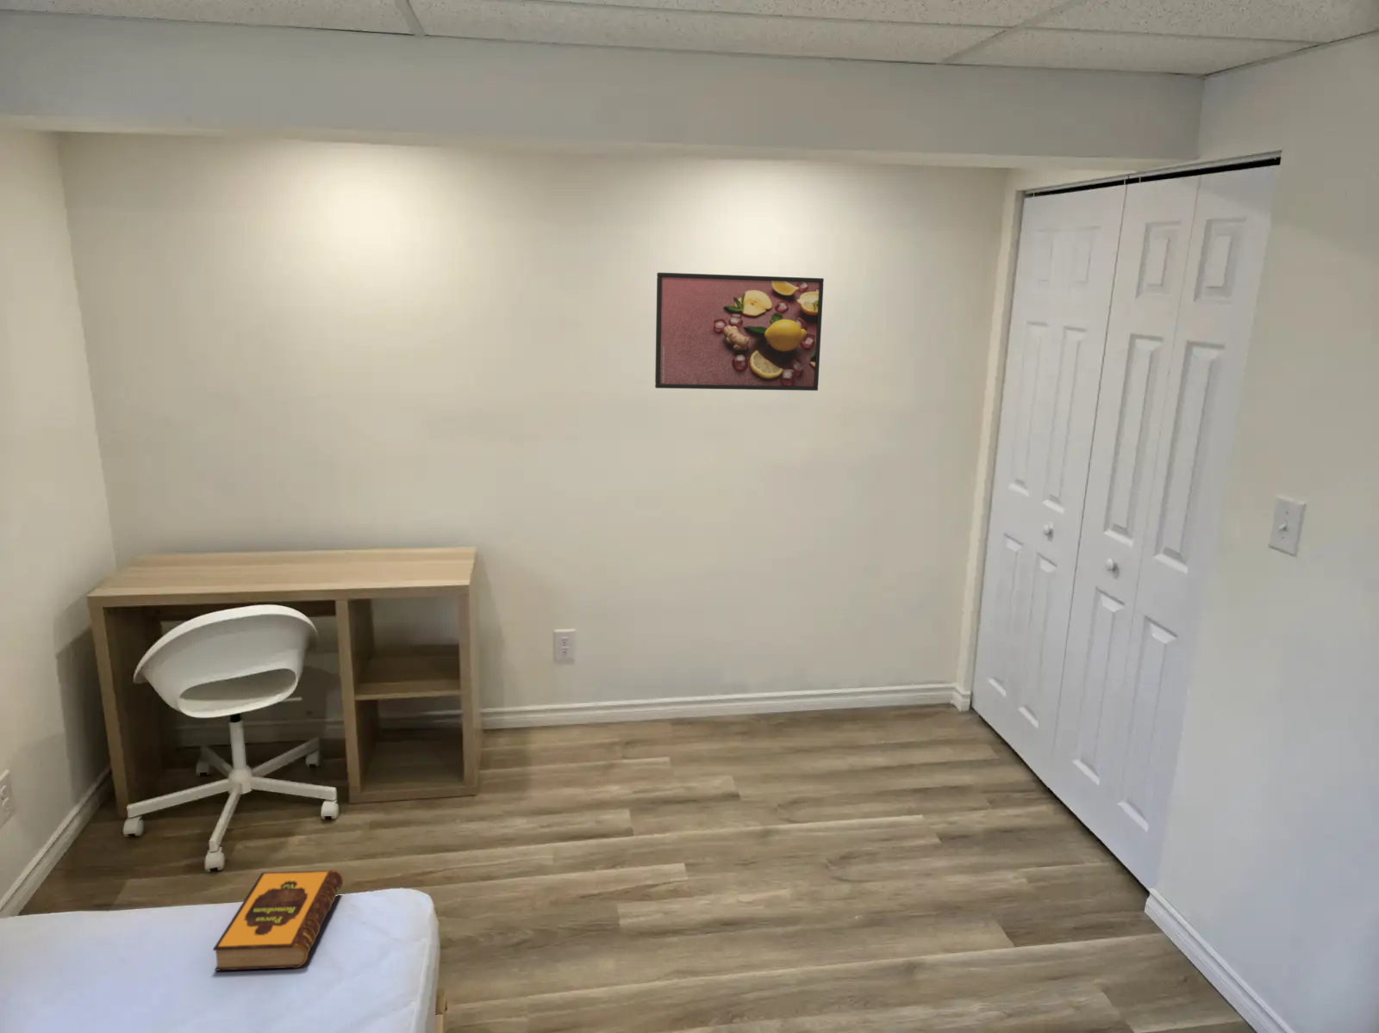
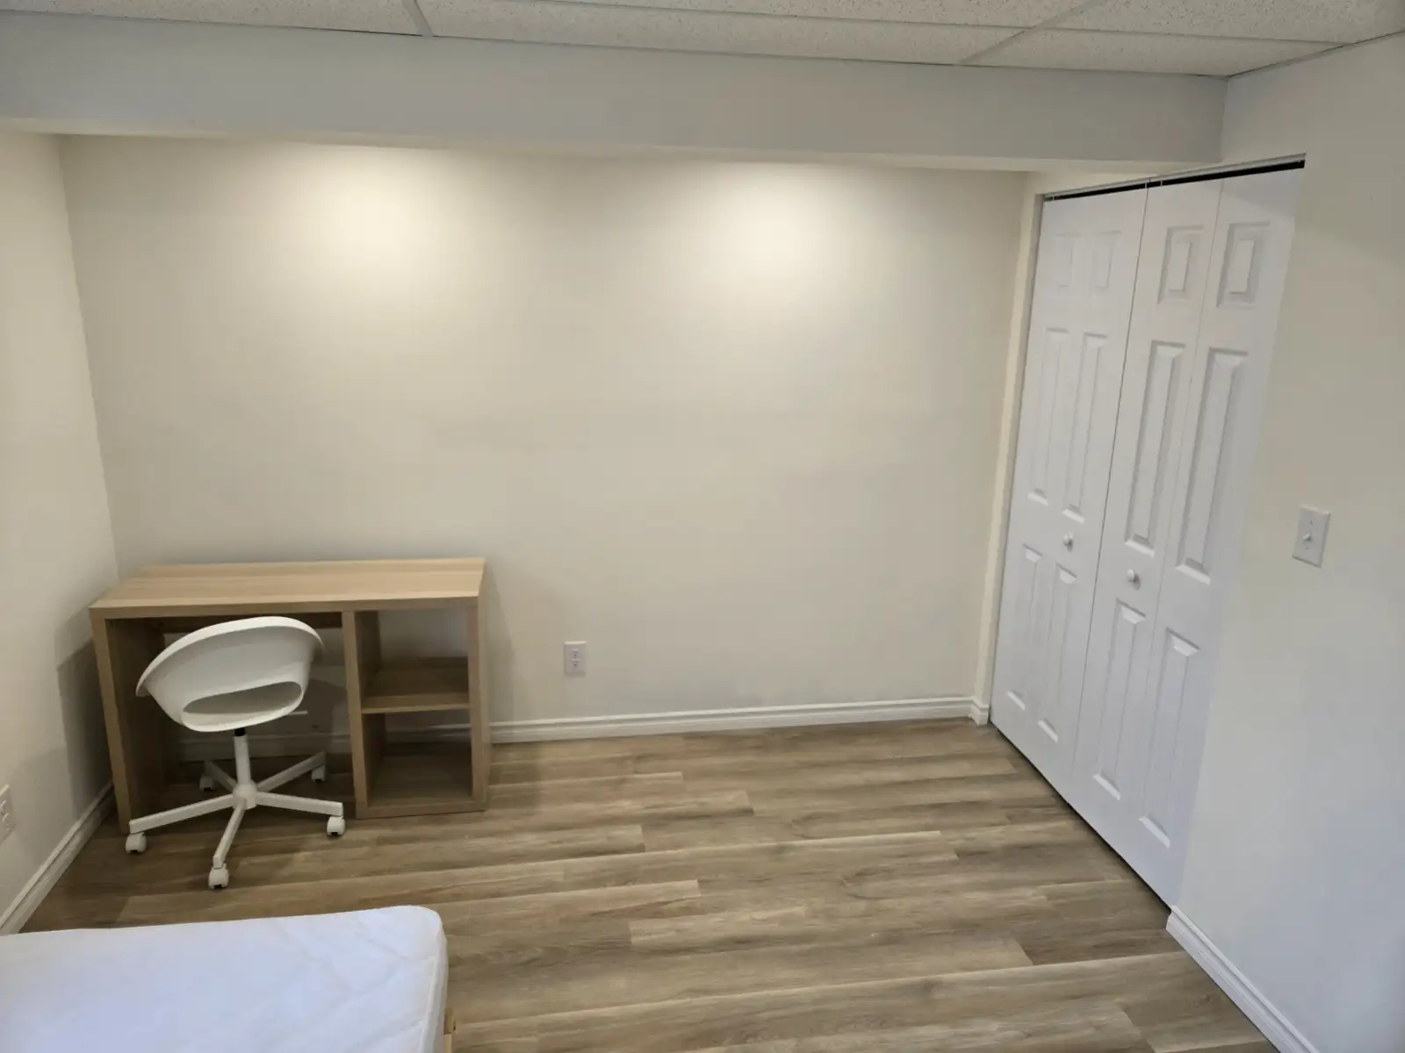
- hardback book (282, 917)
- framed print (738, 332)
